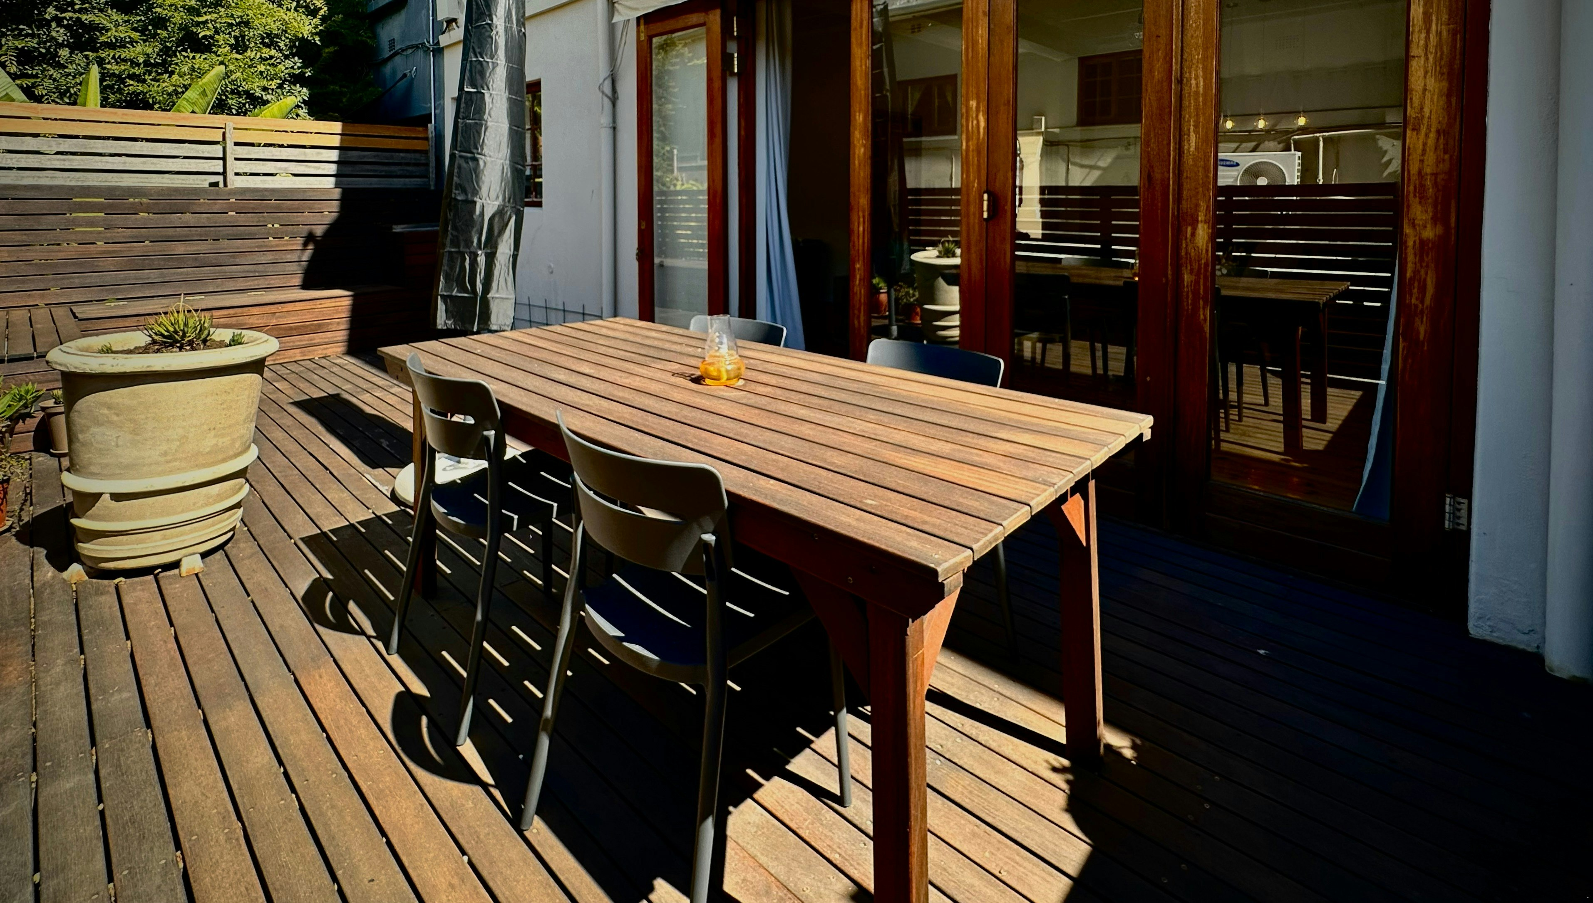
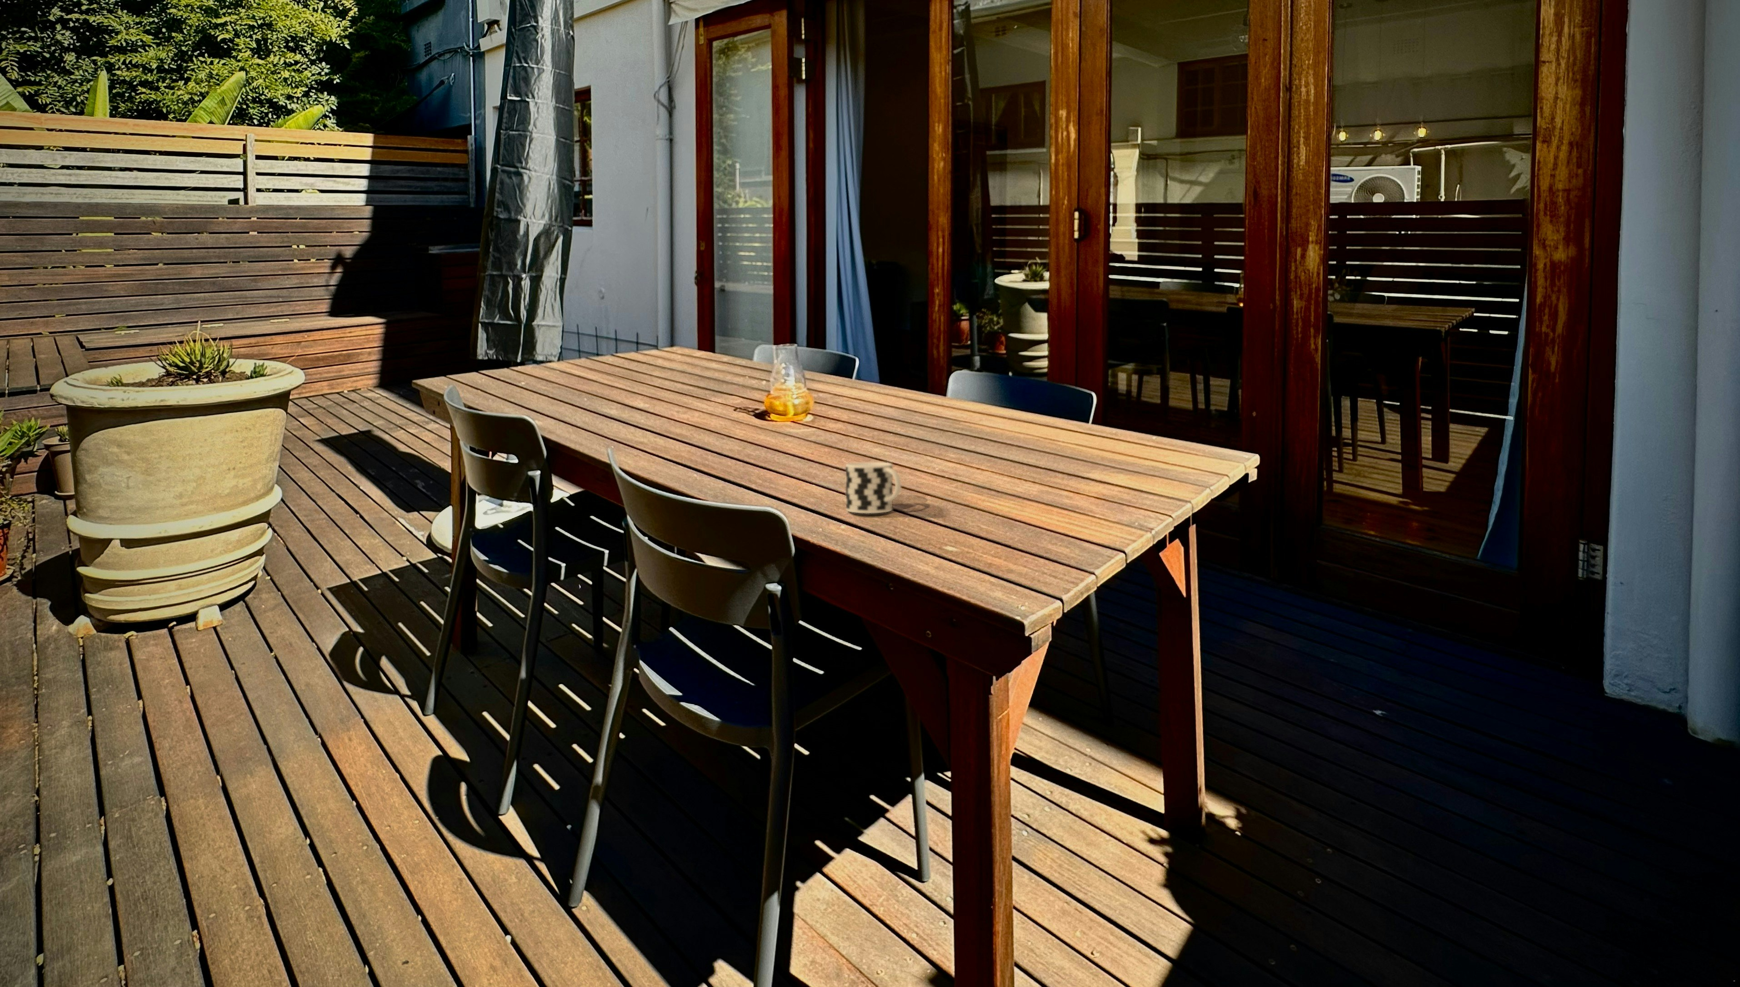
+ cup (875, 488)
